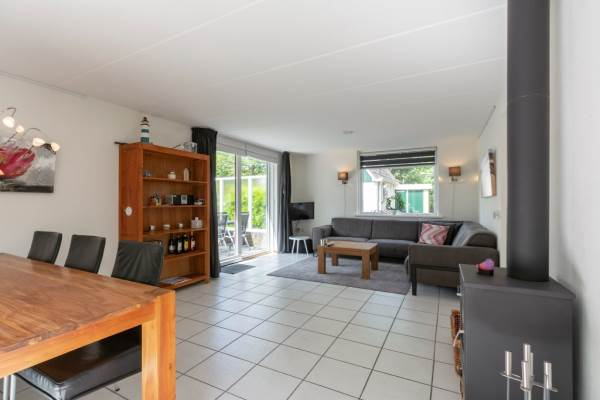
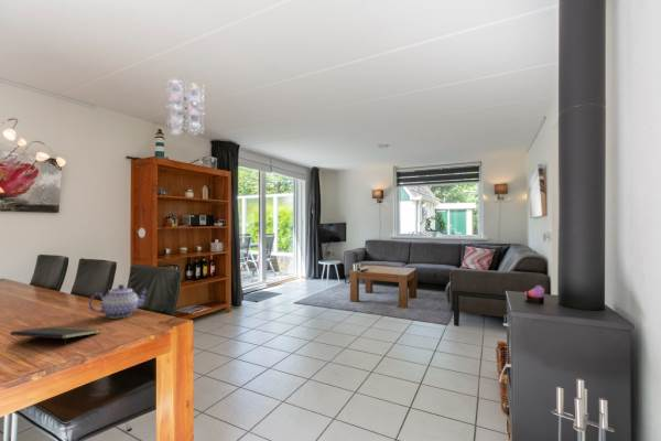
+ ceiling light (185, 108)
+ notepad (57, 332)
+ teapot (120, 299)
